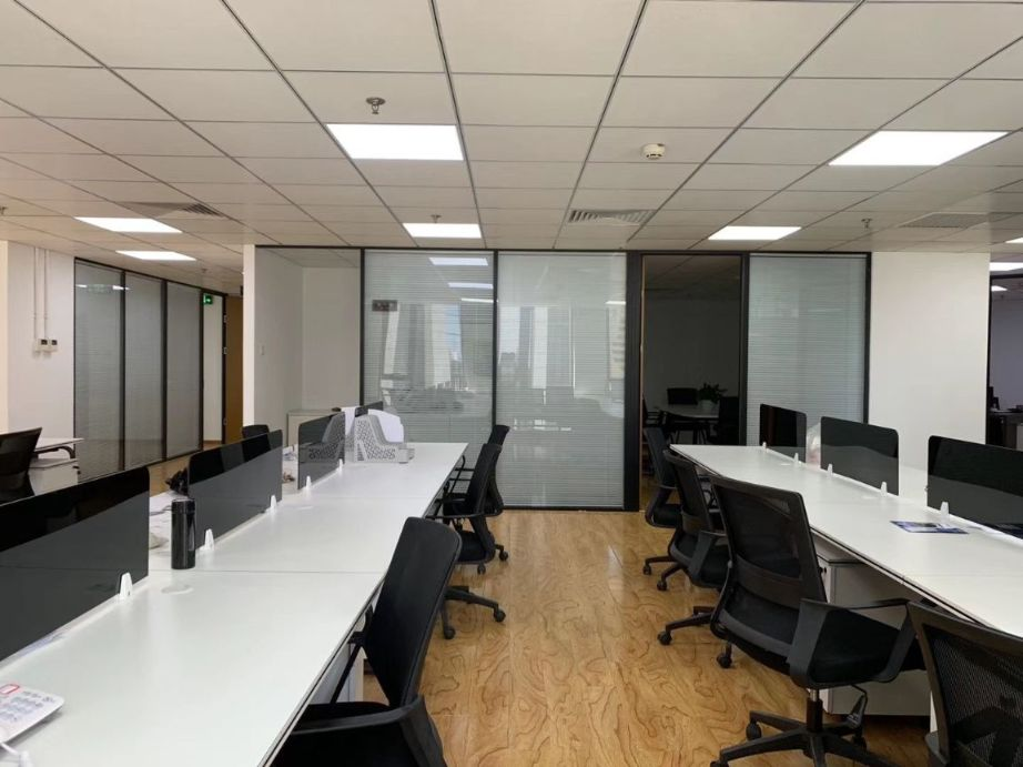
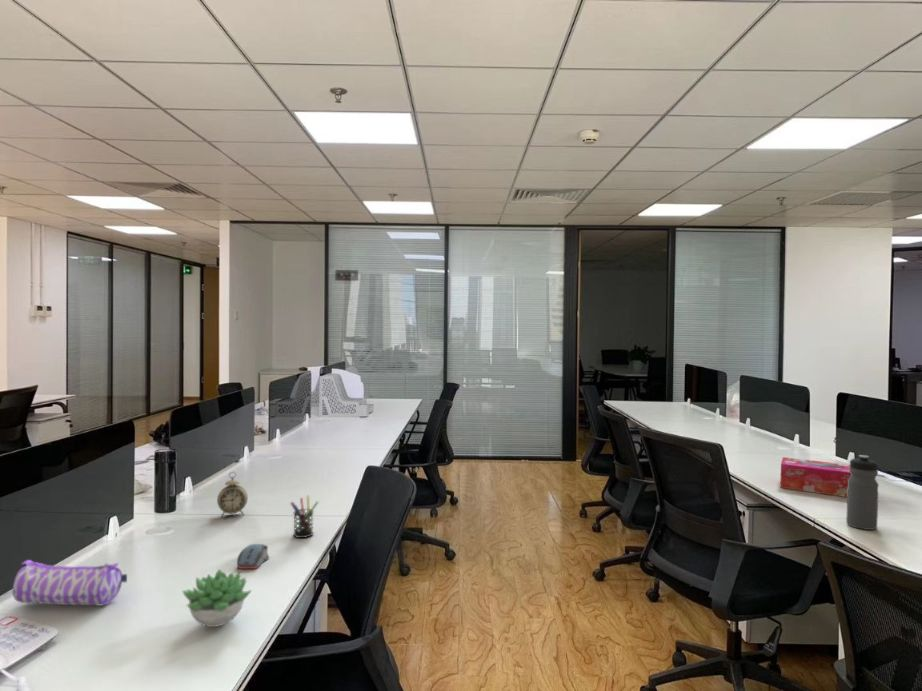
+ tissue box (821, 477)
+ pencil case (69, 582)
+ alarm clock (232, 493)
+ succulent plant (217, 599)
+ water bottle (862, 490)
+ pen holder (305, 515)
+ computer mouse (253, 553)
